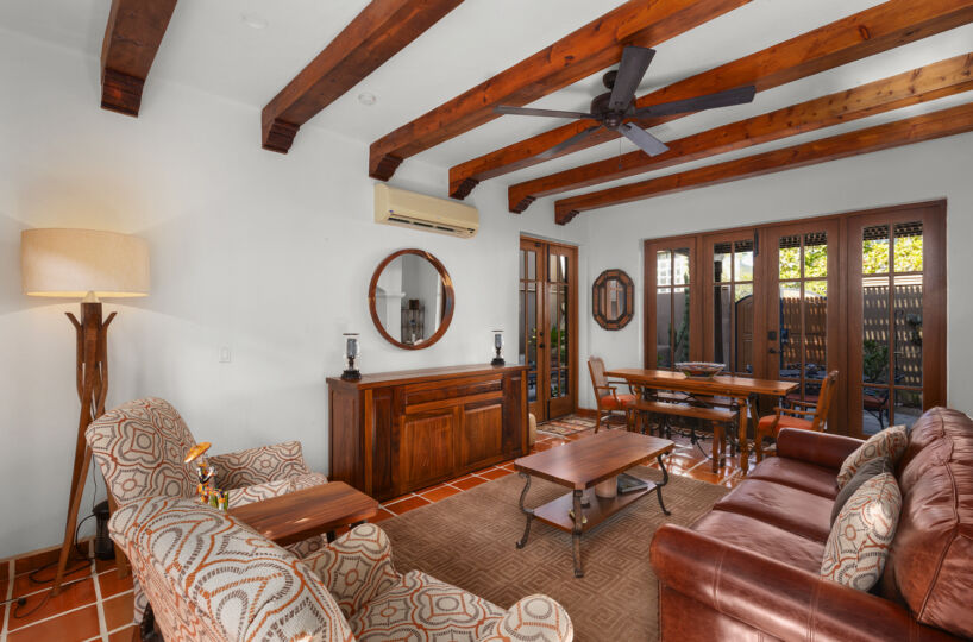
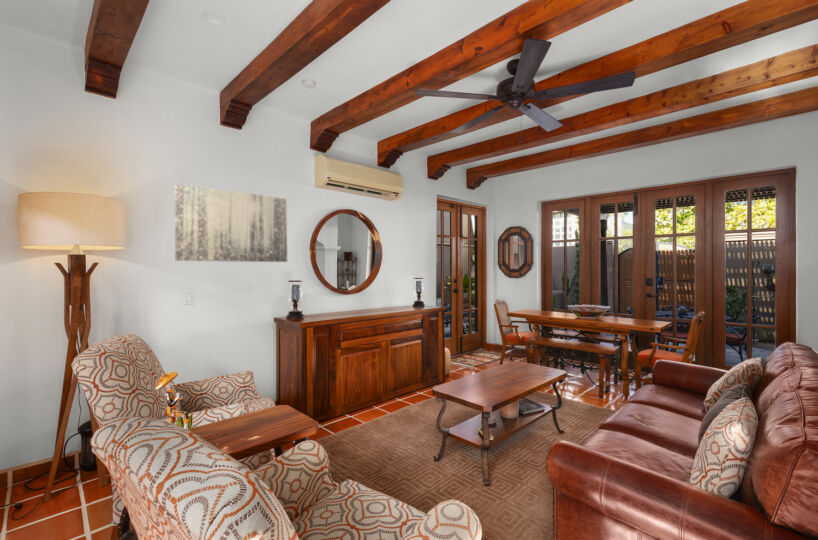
+ wall art (236, 226)
